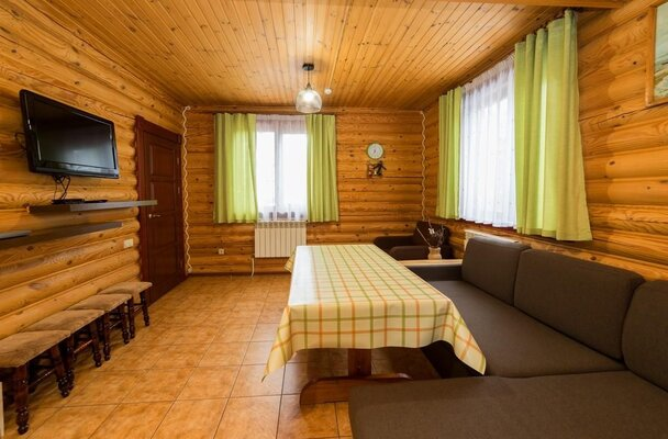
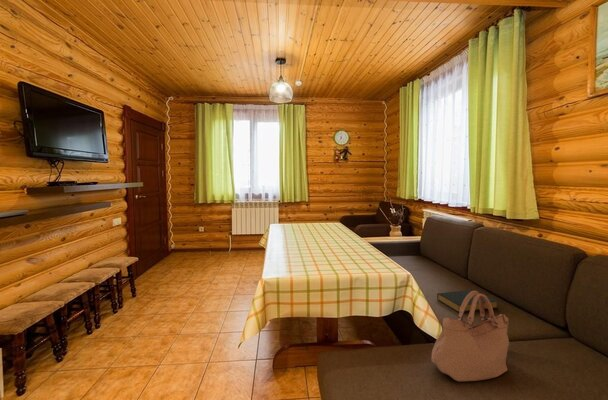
+ hardback book (464, 298)
+ handbag (472, 330)
